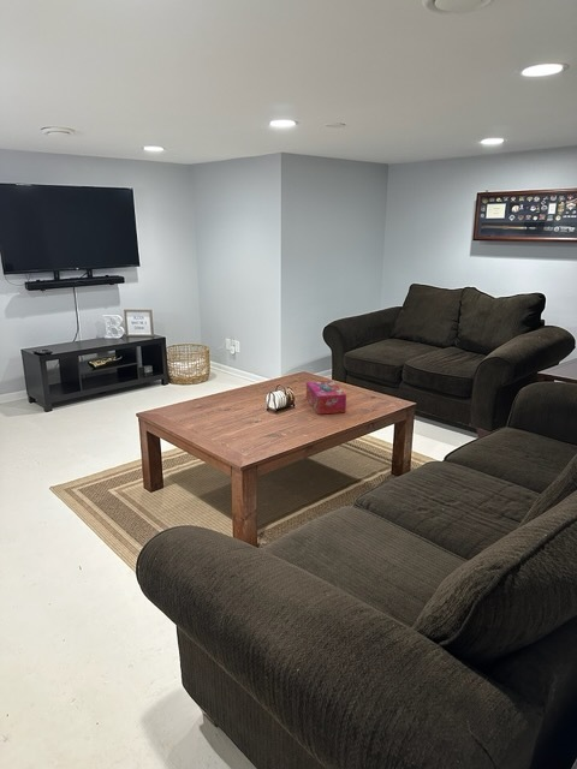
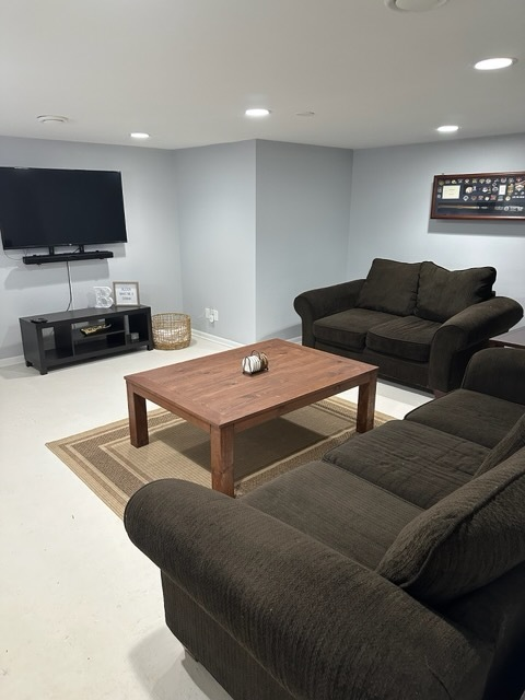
- tissue box (325, 397)
